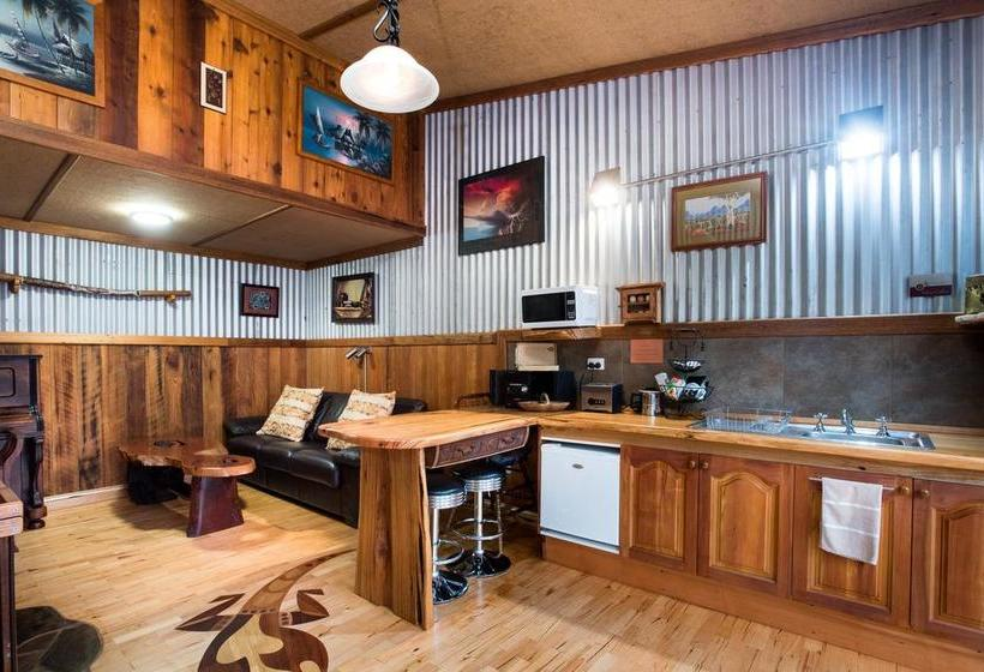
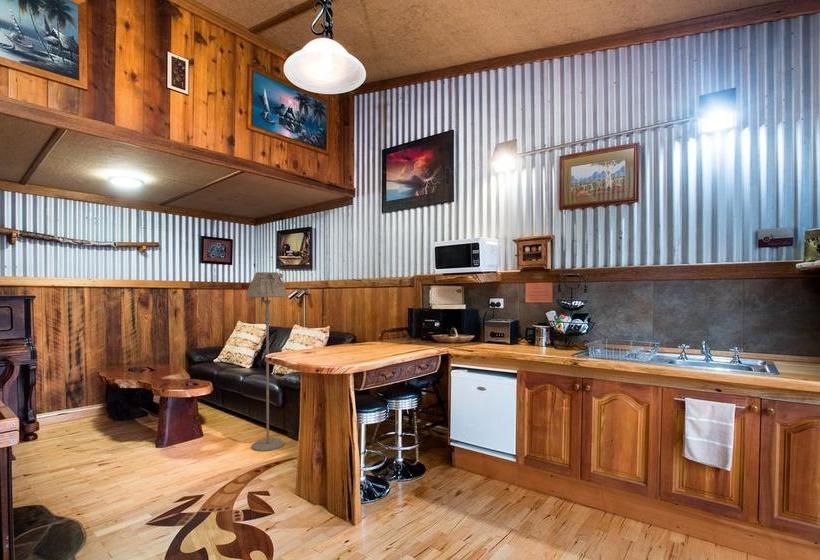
+ floor lamp (267, 354)
